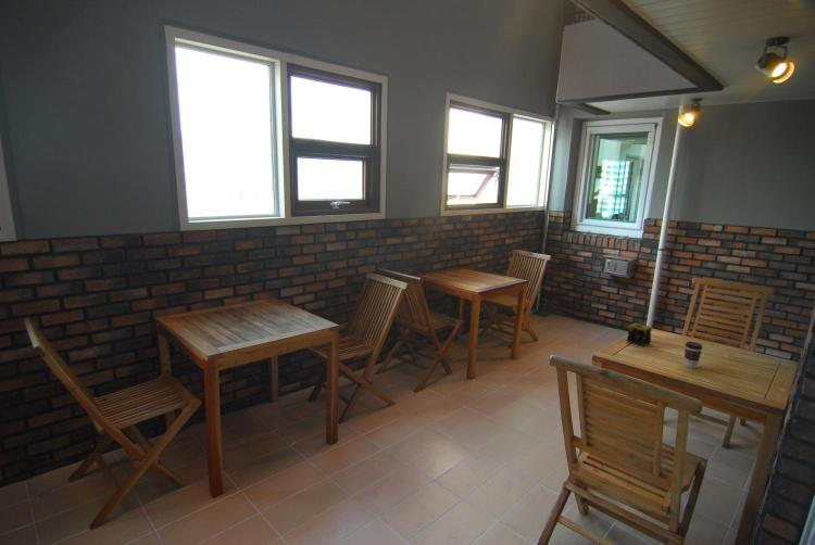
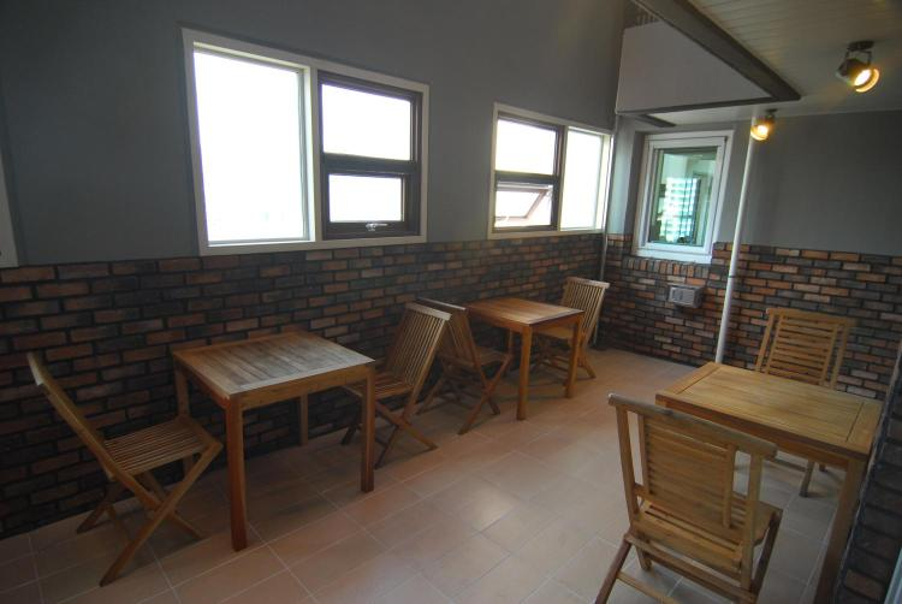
- coffee cup (692, 354)
- candle (639, 333)
